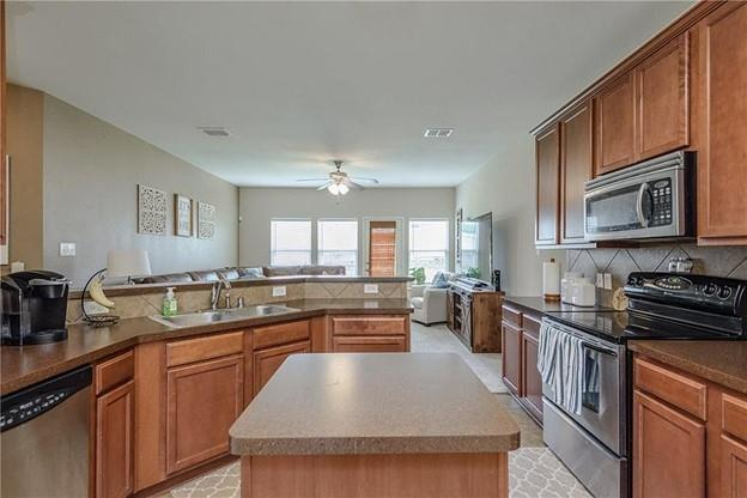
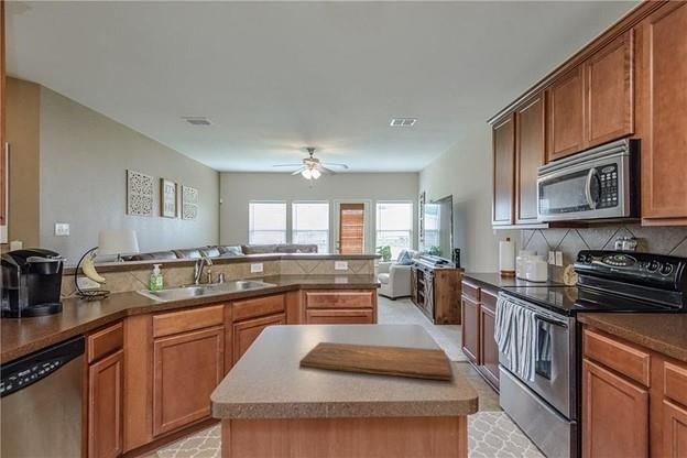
+ cutting board (375, 358)
